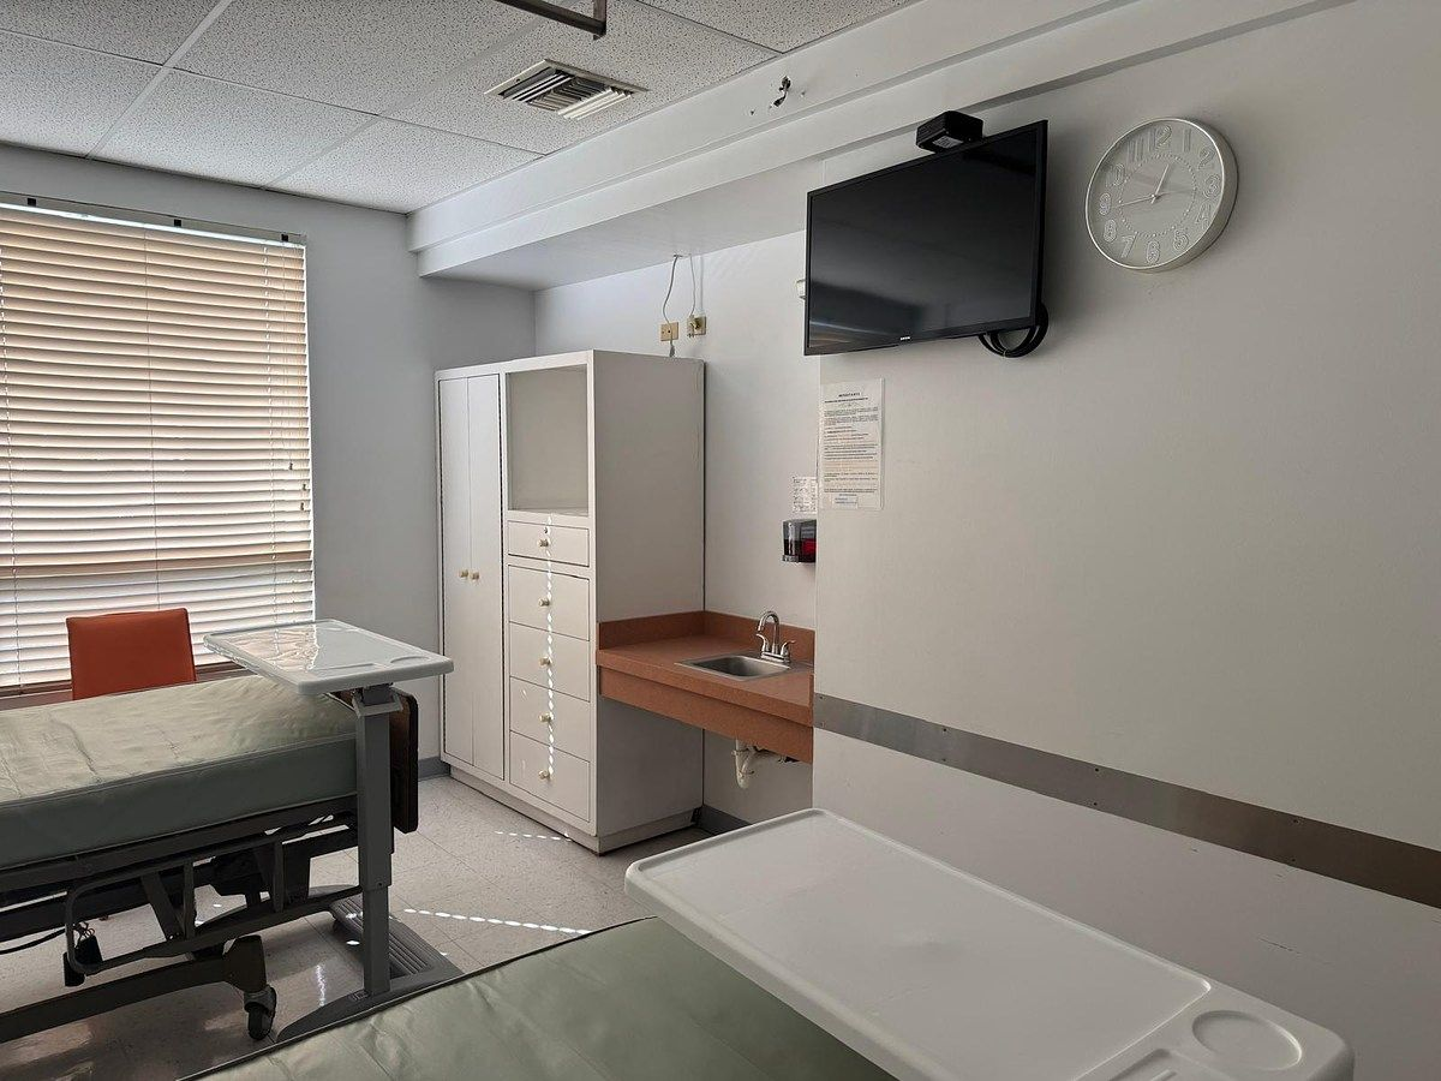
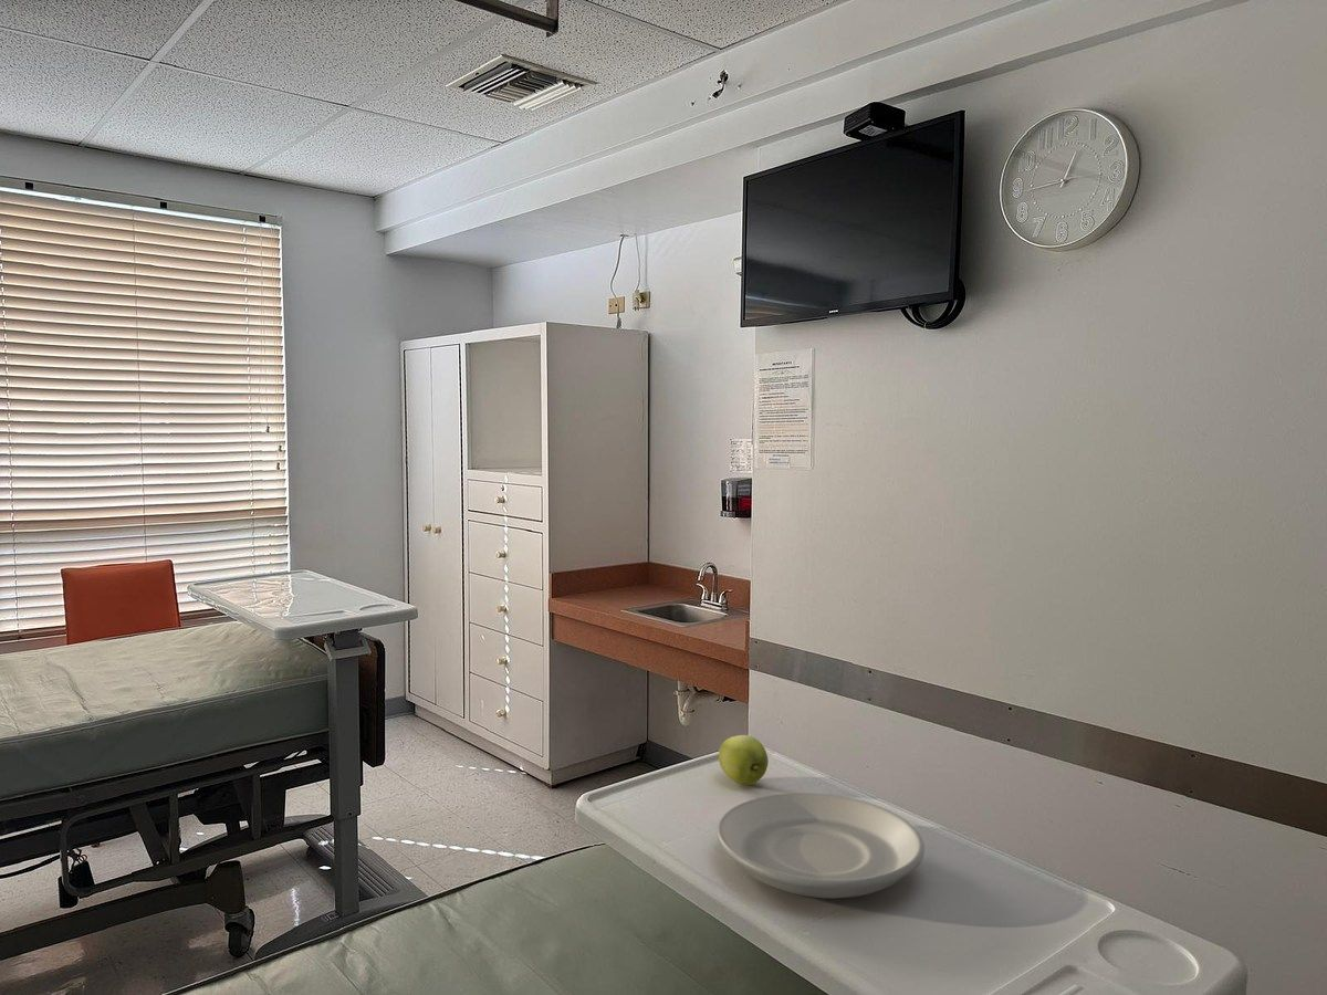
+ apple (743, 760)
+ plate (817, 847)
